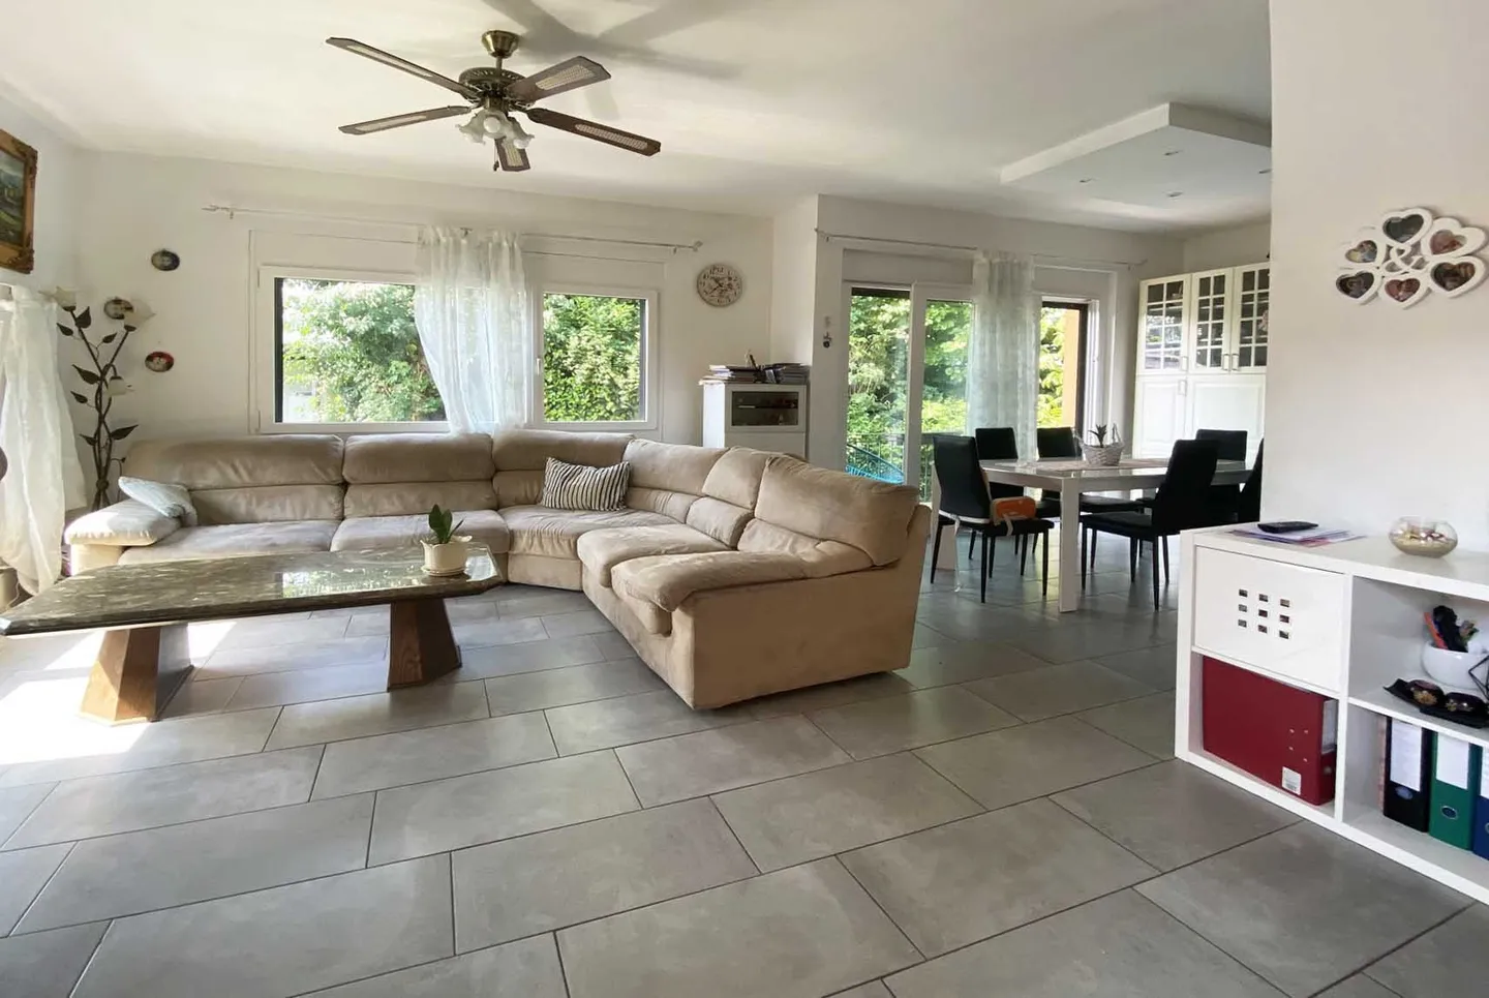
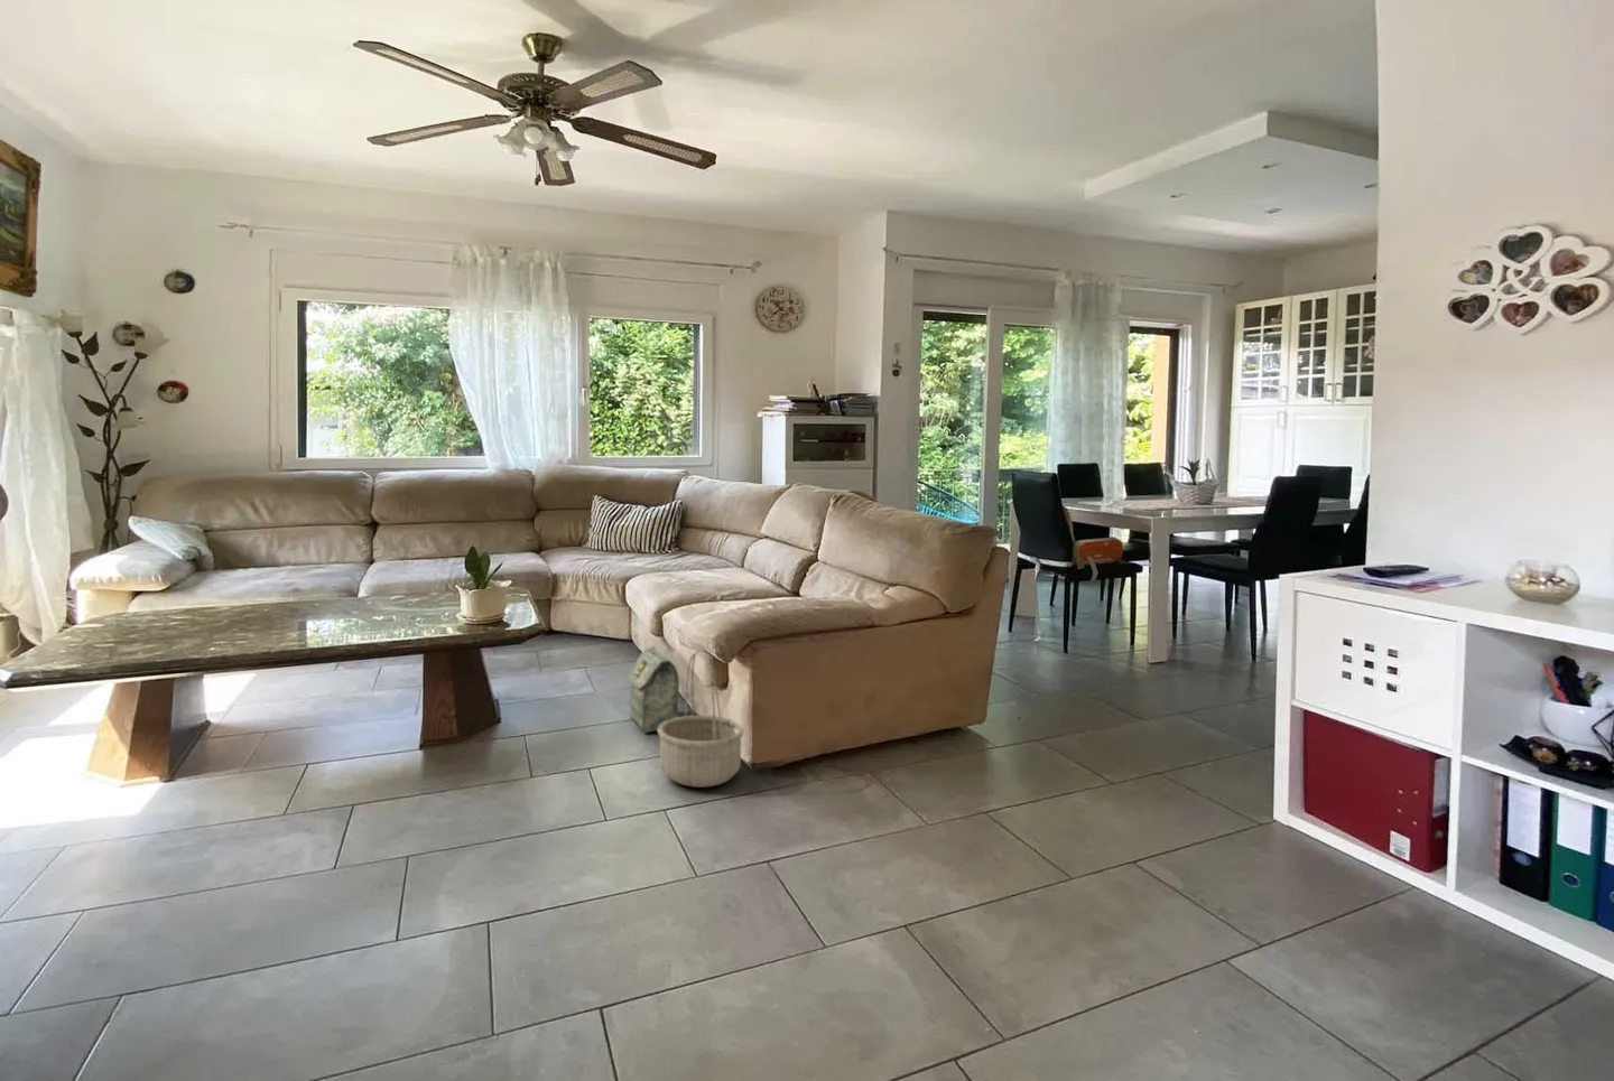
+ bag (653, 686)
+ basket (700, 714)
